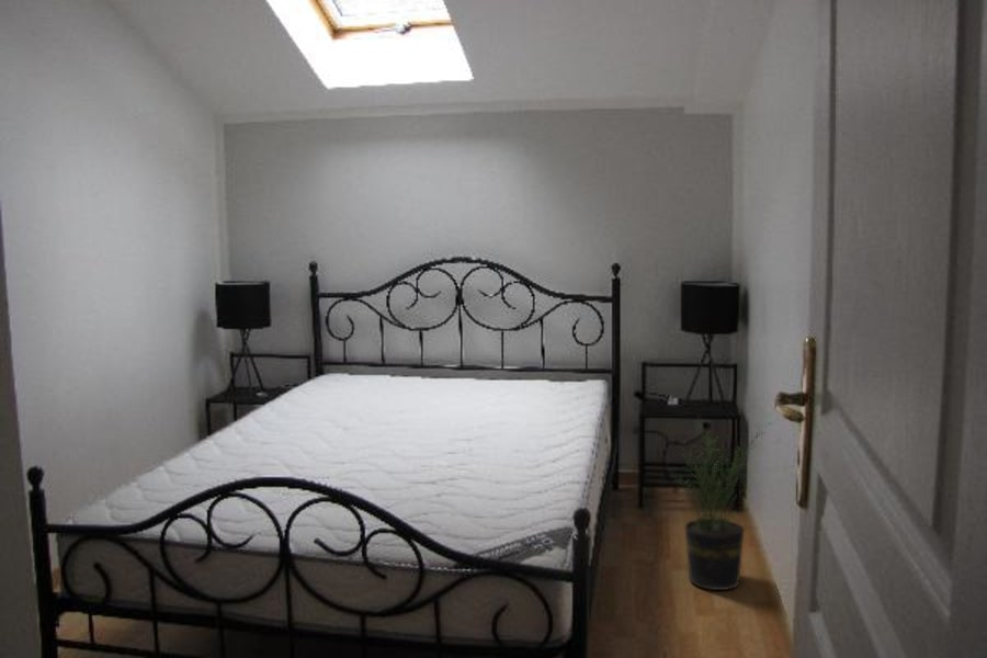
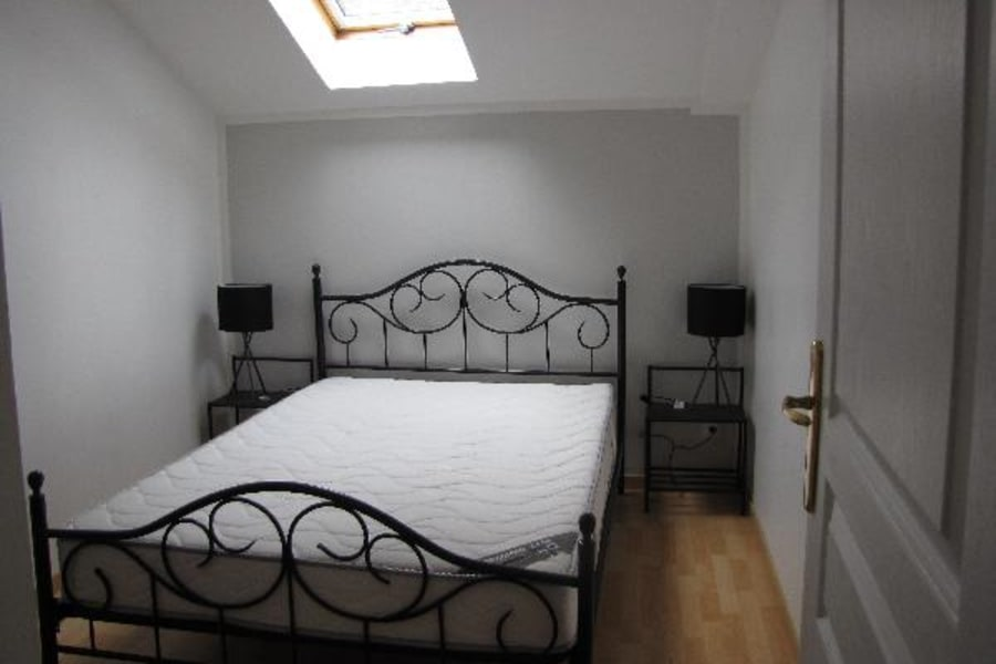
- potted plant (718, 500)
